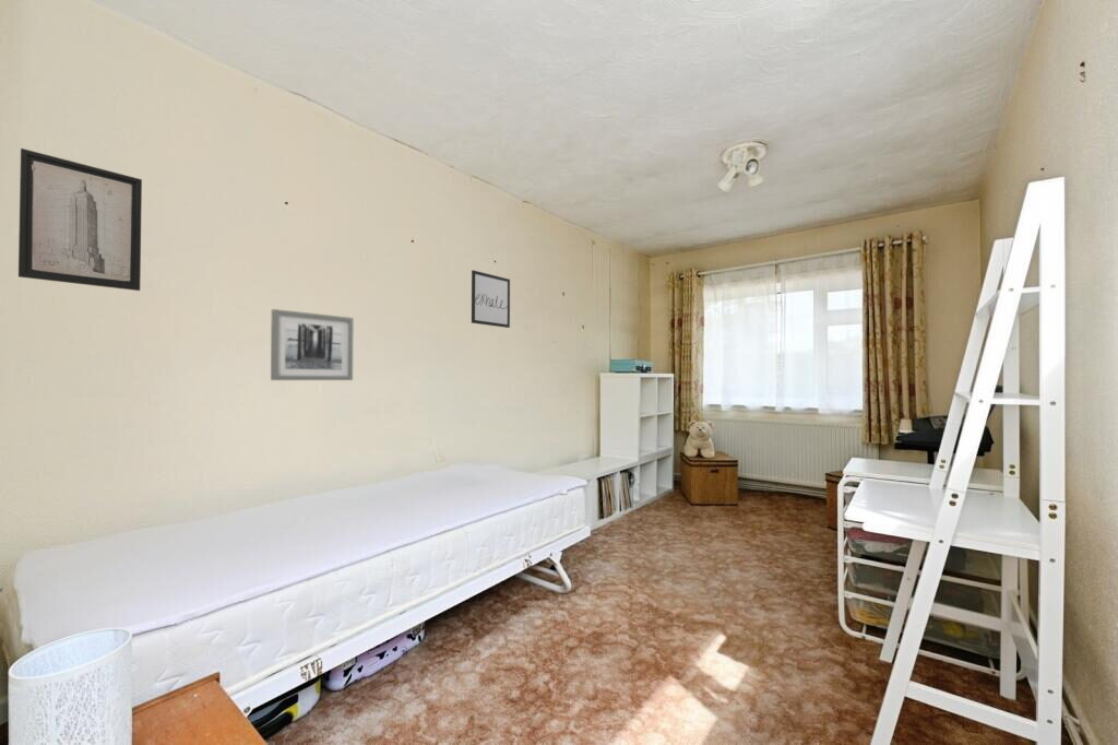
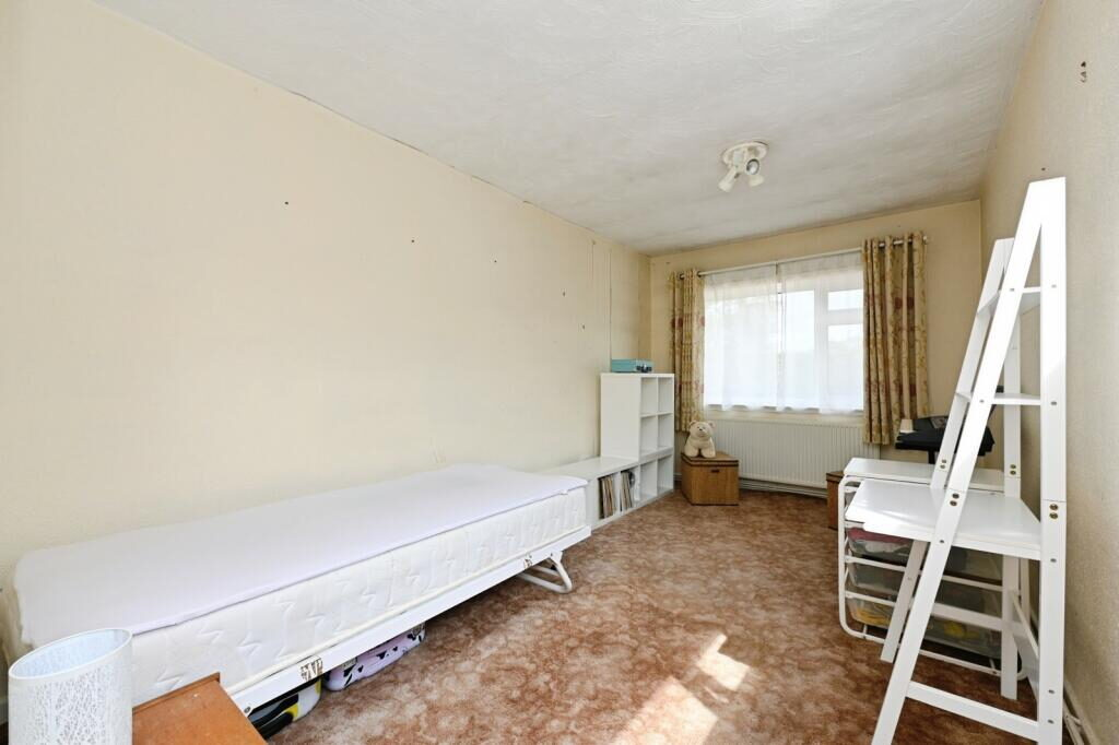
- wall art (314, 346)
- wall art (491, 299)
- wall art (84, 224)
